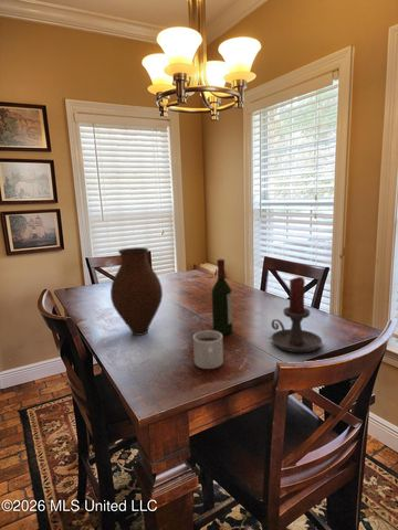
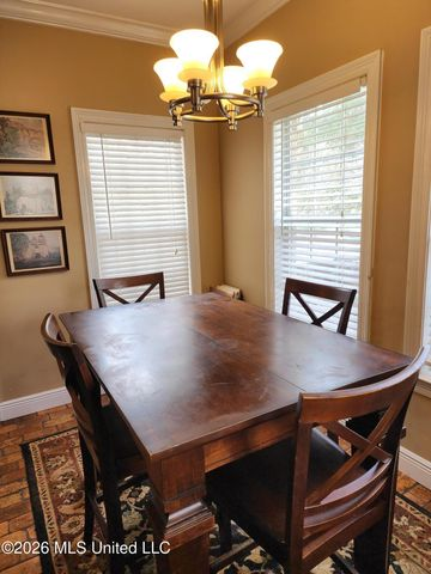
- vase (136, 292)
- mug (210, 350)
- wine bottle (221, 296)
- candle holder (291, 309)
